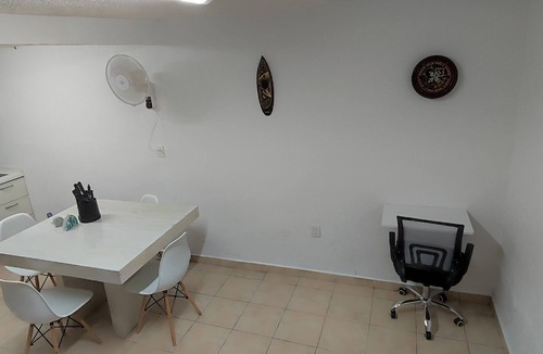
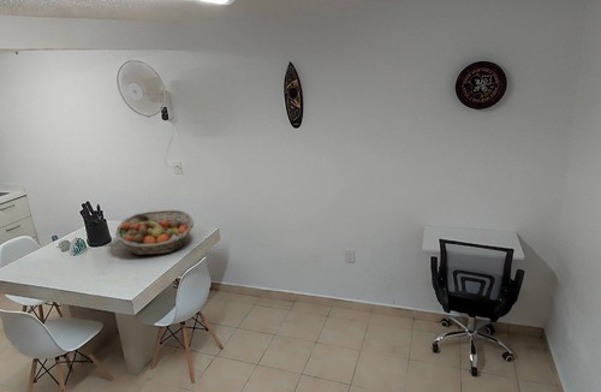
+ fruit basket (155, 232)
